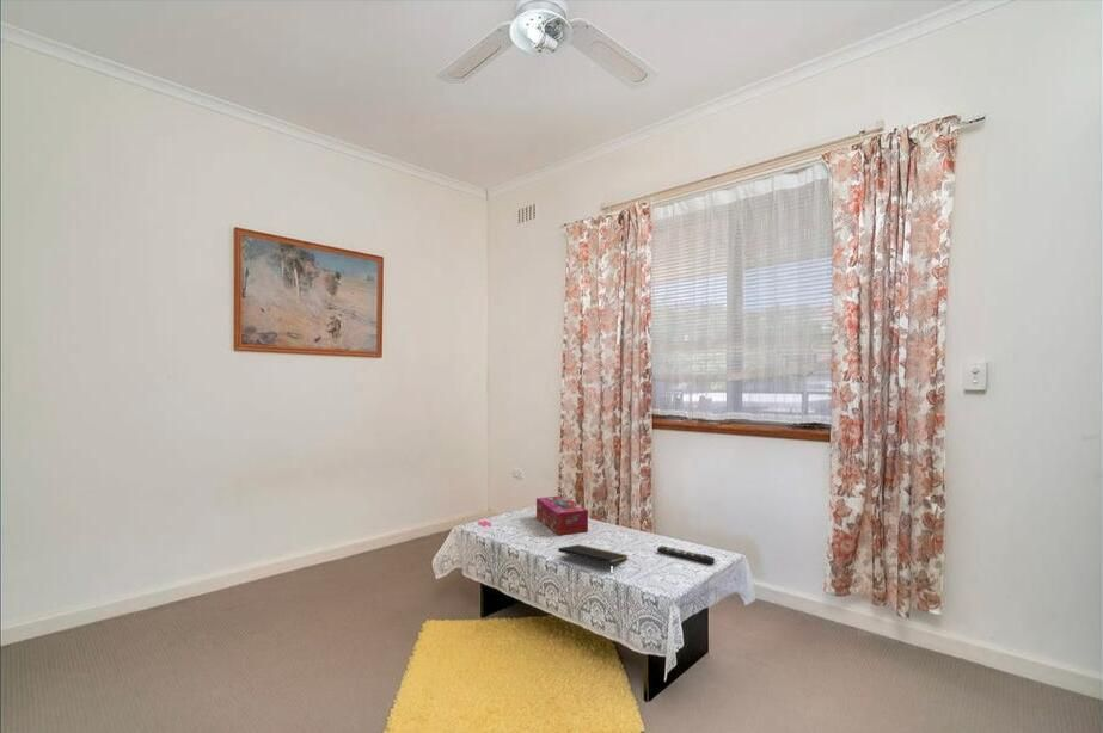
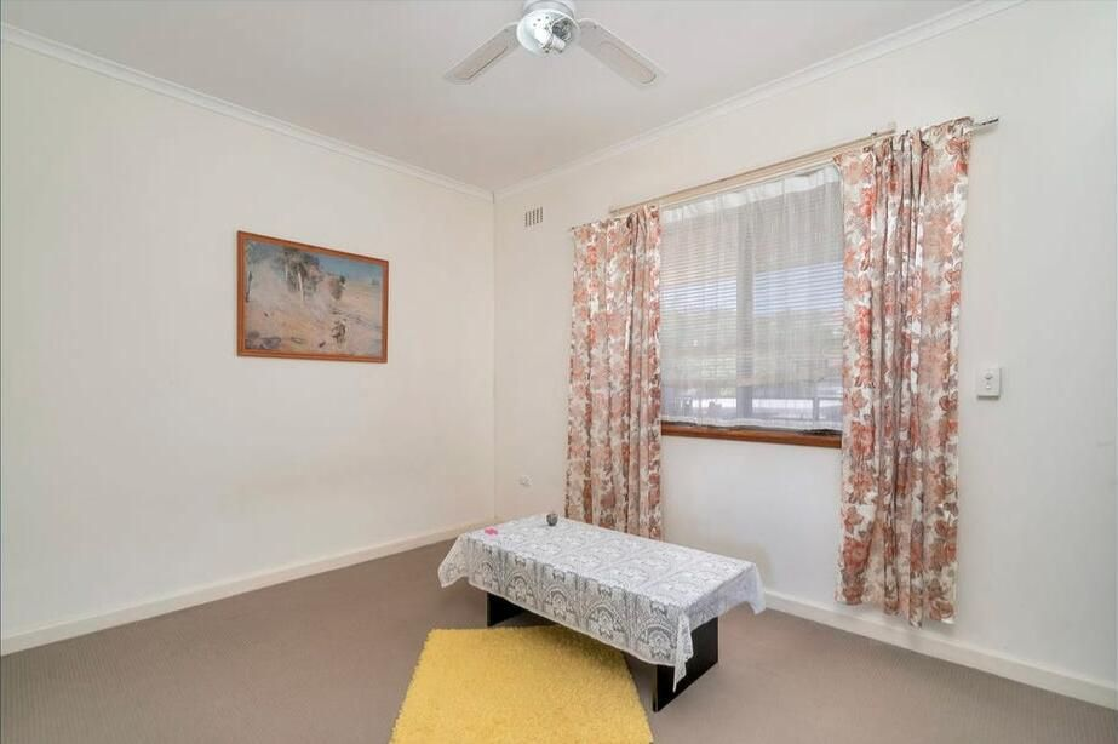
- tissue box (560, 513)
- remote control (685, 554)
- notepad (593, 553)
